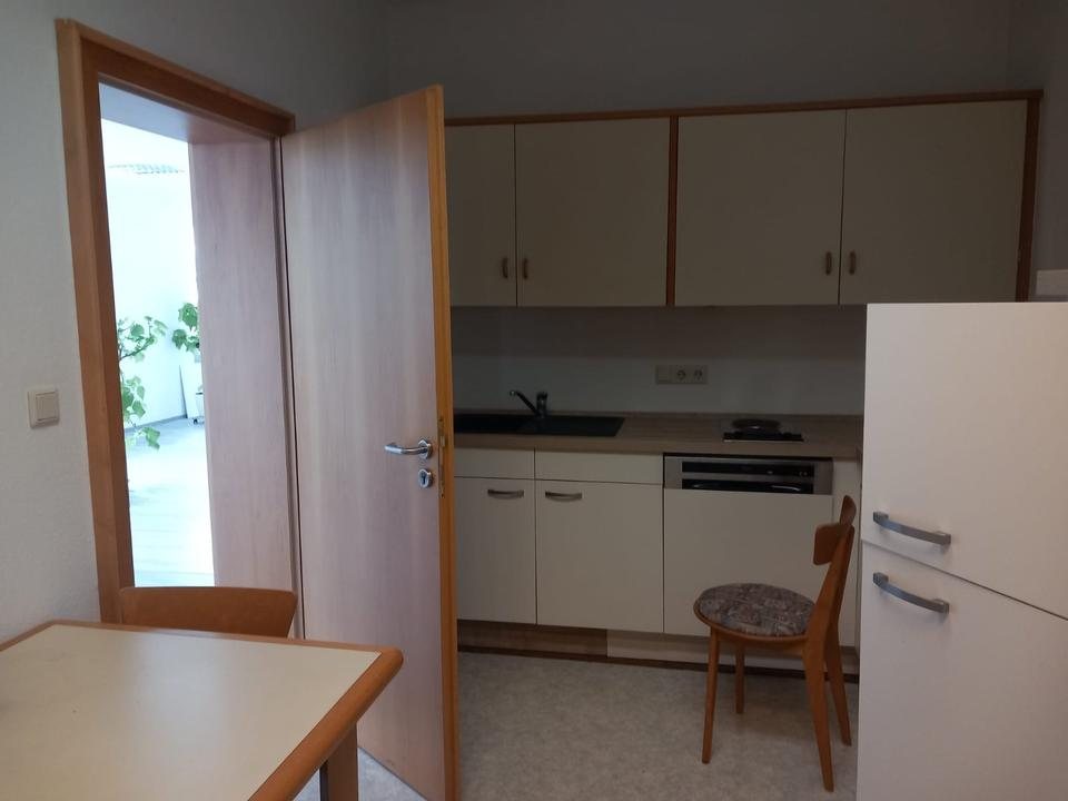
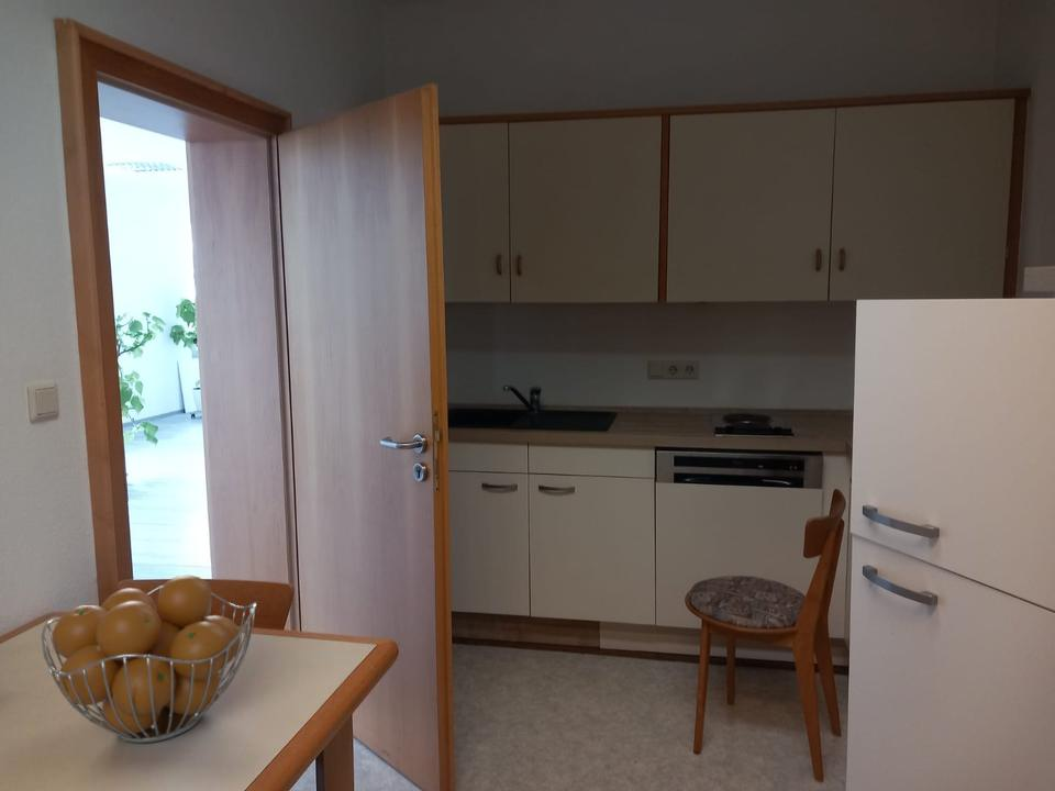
+ fruit basket (156, 654)
